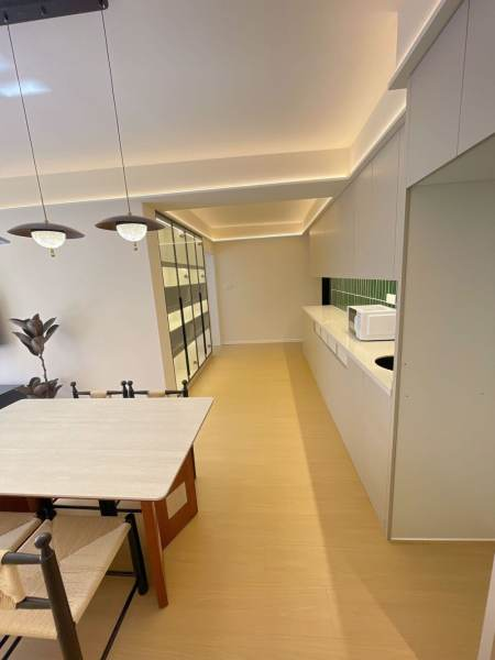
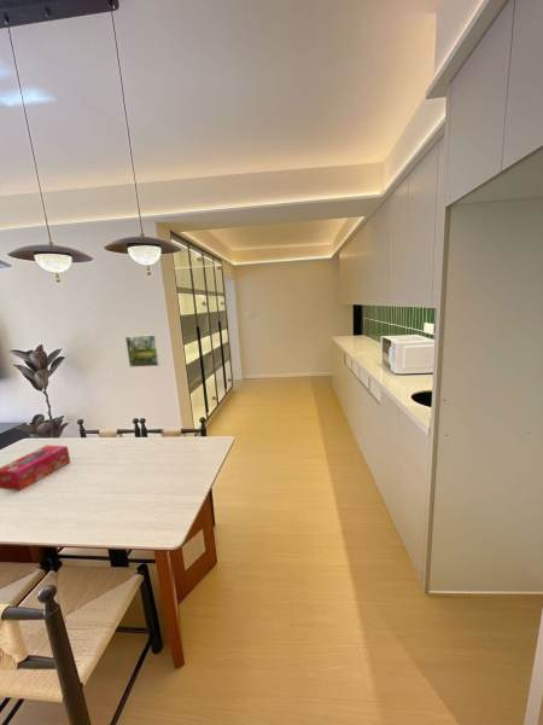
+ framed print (142, 350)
+ tissue box (34, 465)
